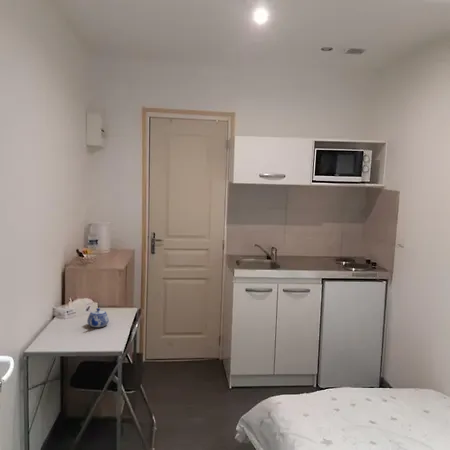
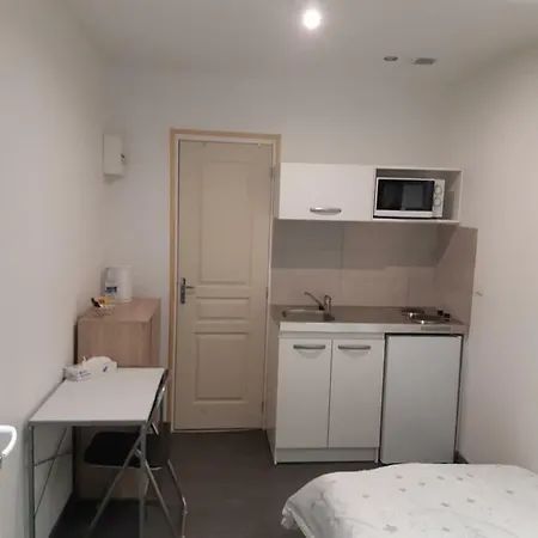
- teapot (97, 317)
